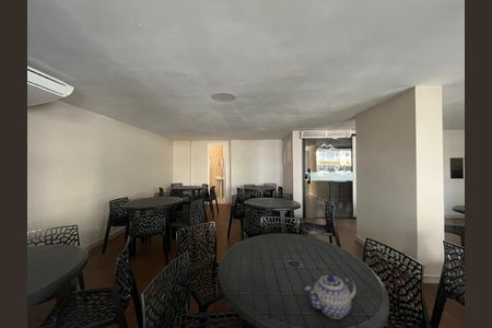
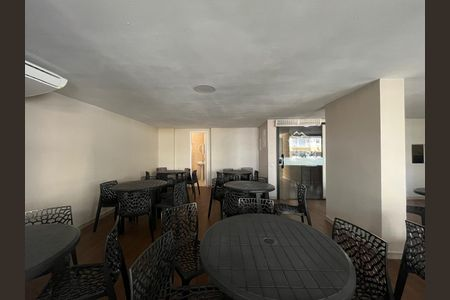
- teapot (331, 292)
